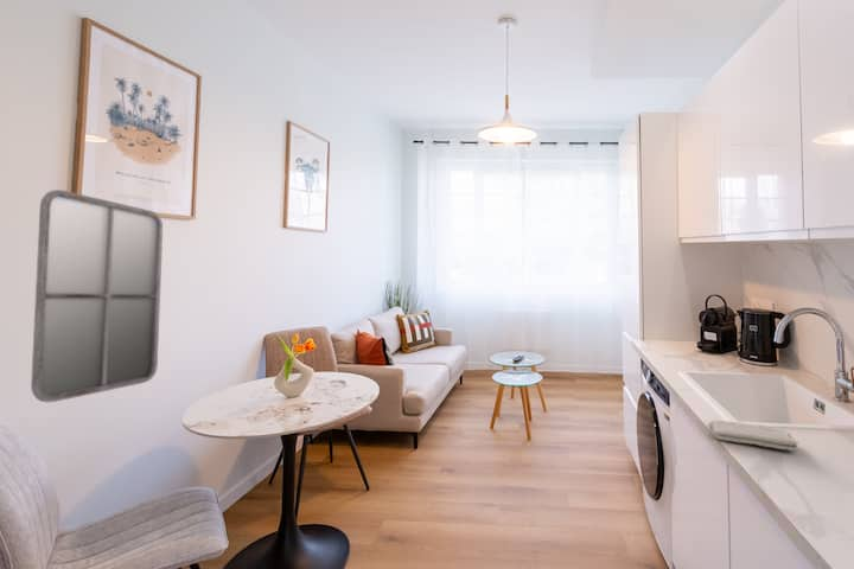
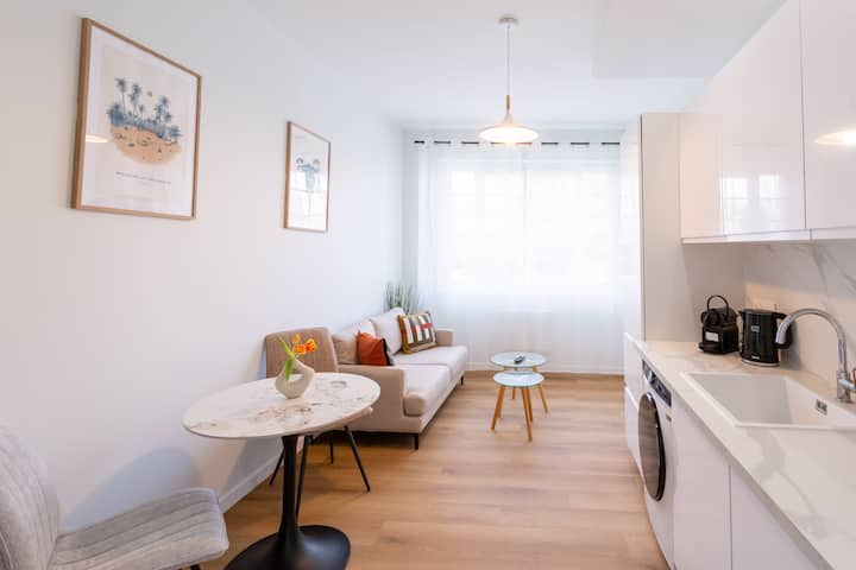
- home mirror (106, 295)
- washcloth (751, 434)
